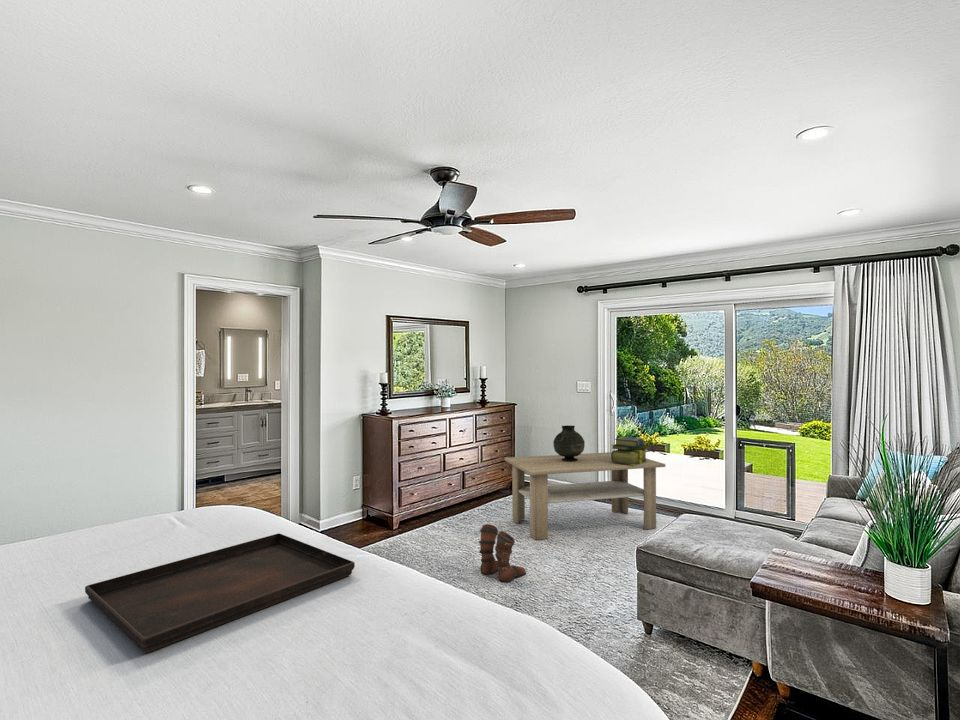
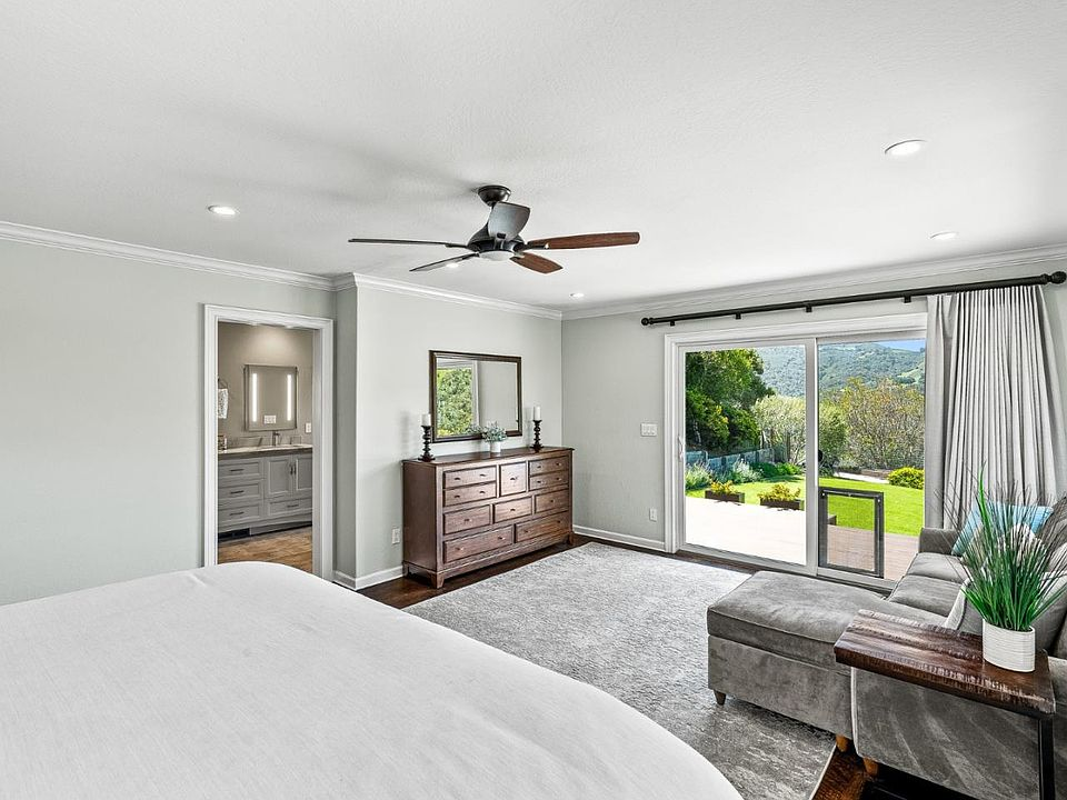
- boots (498, 548)
- serving tray (227, 580)
- stack of books (628, 449)
- coffee table (582, 492)
- vase (568, 442)
